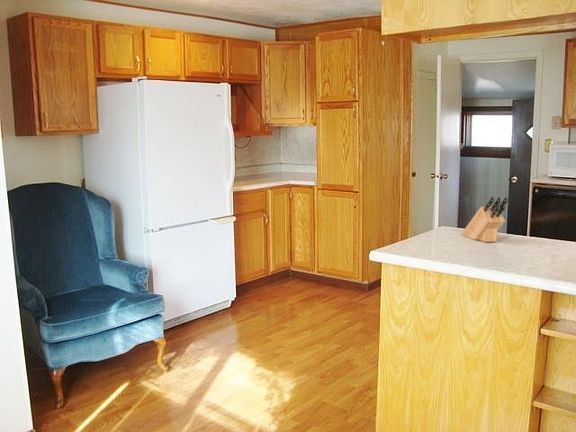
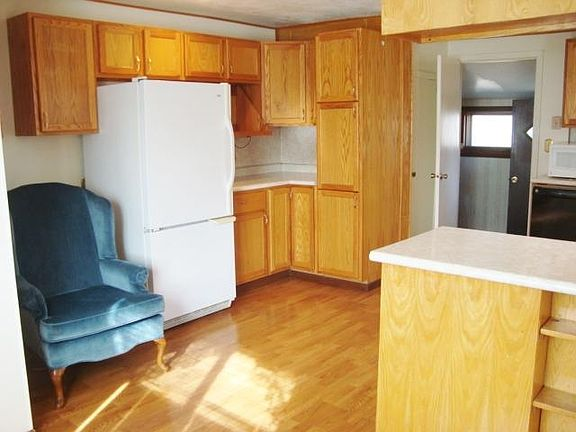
- knife block (485, 217)
